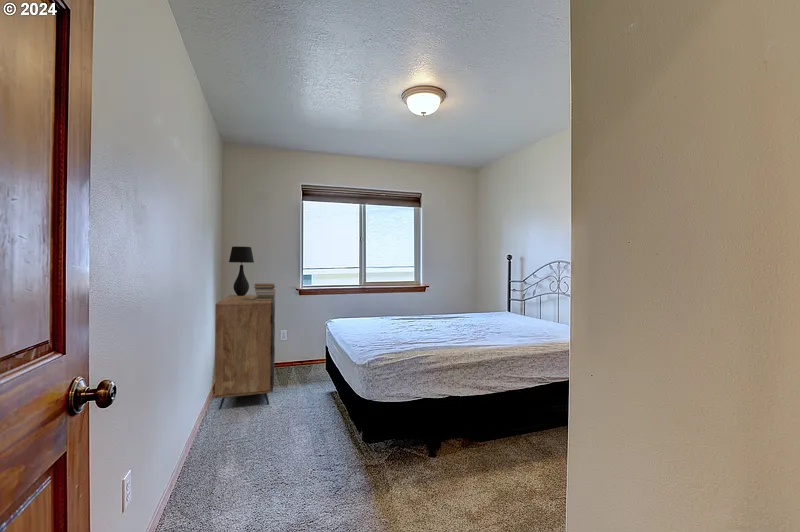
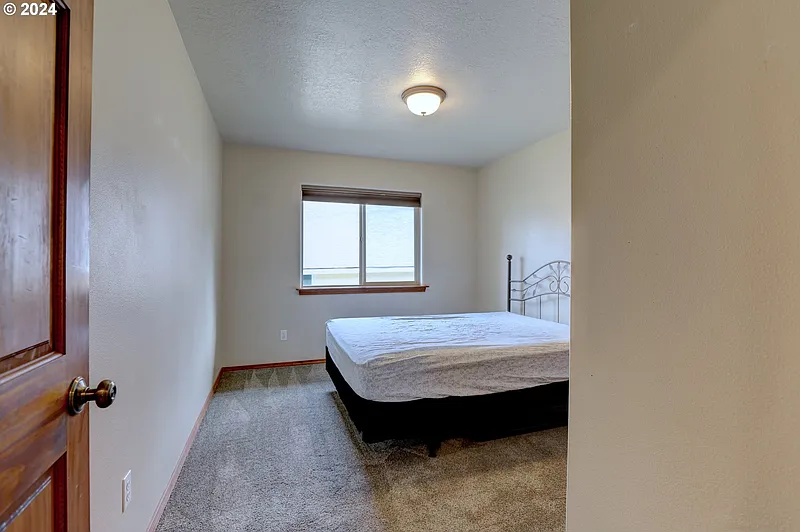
- book stack (265, 291)
- dresser (249, 343)
- table lamp (241, 271)
